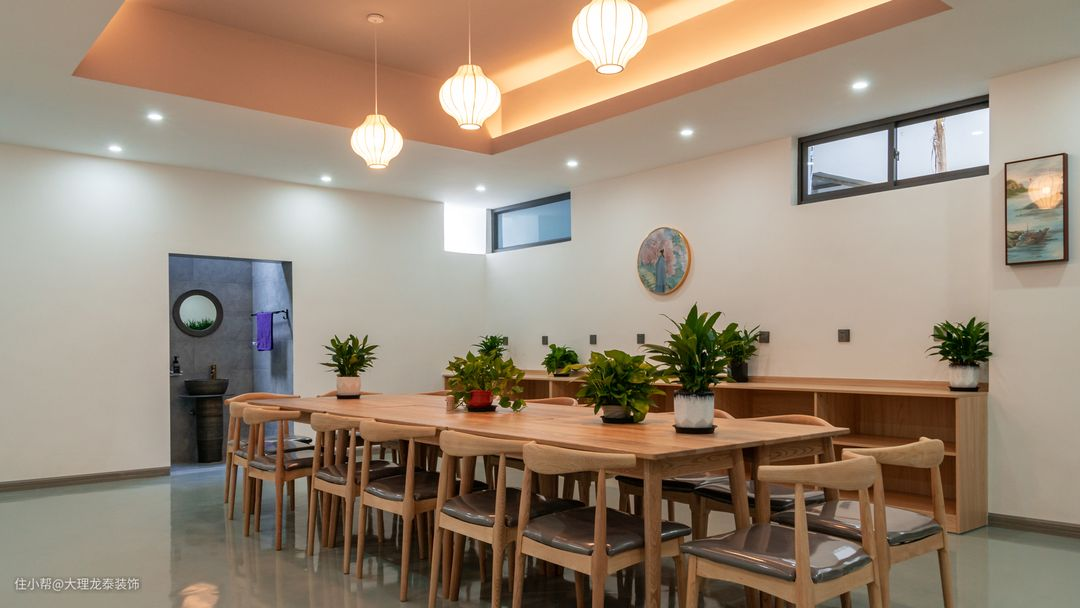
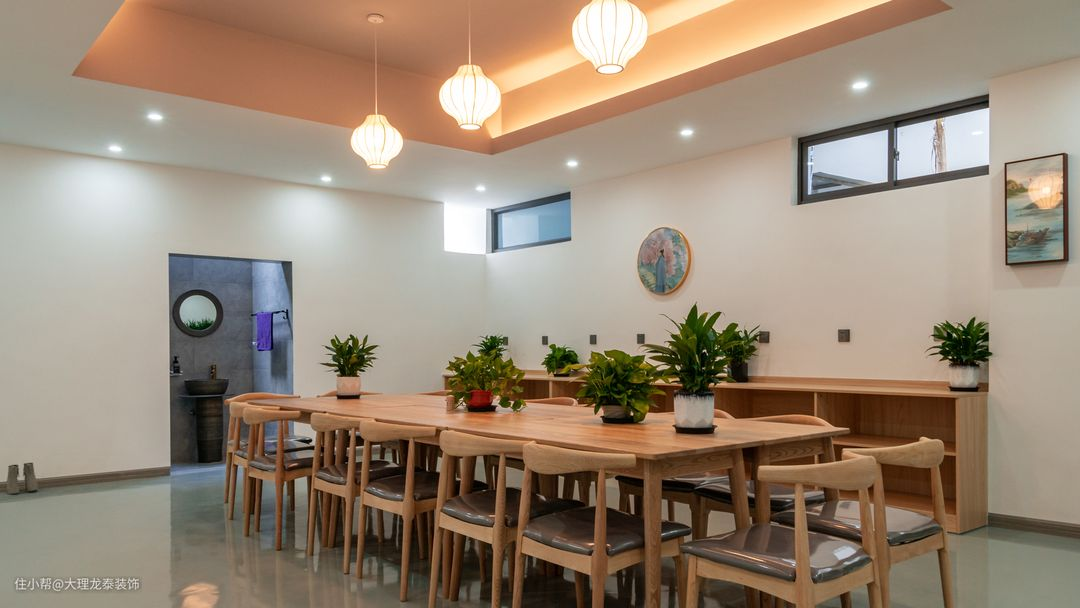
+ boots (23, 476)
